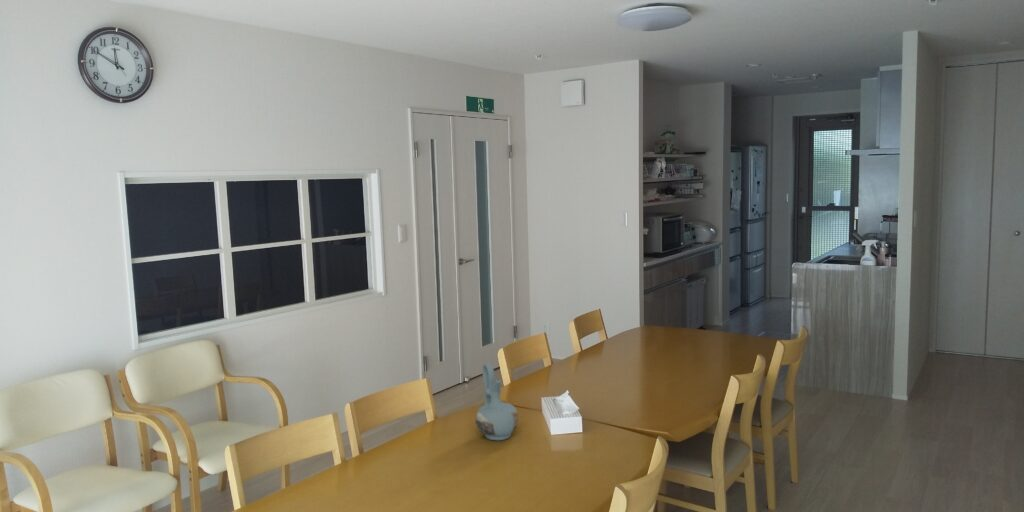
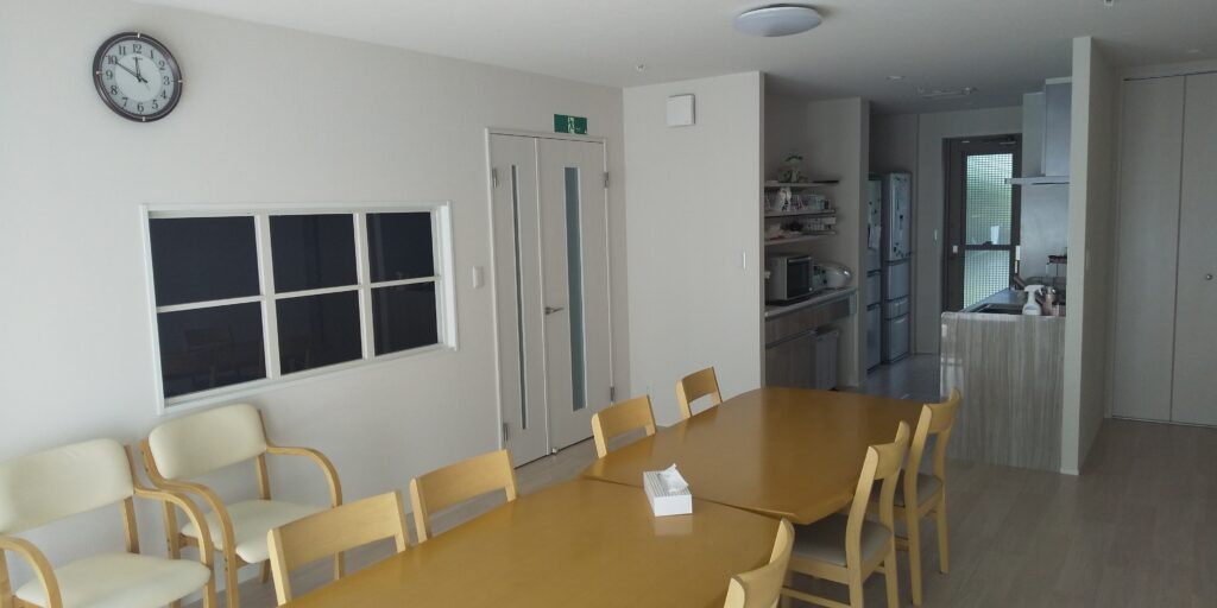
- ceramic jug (496, 401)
